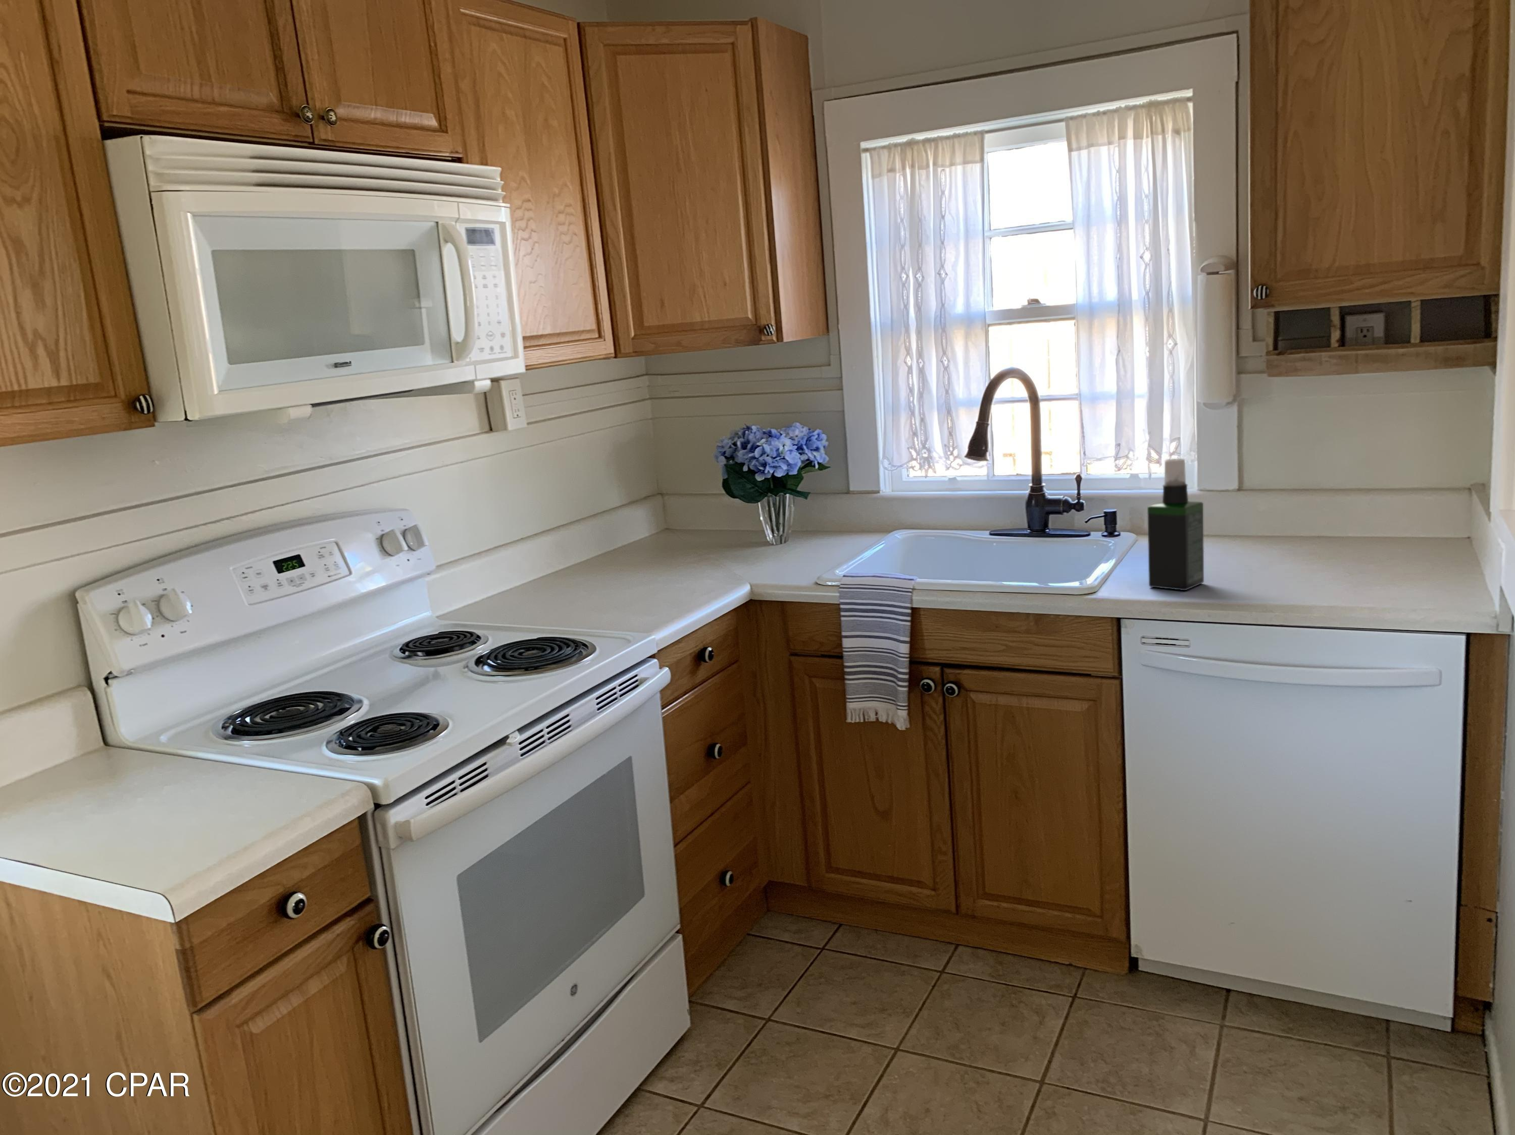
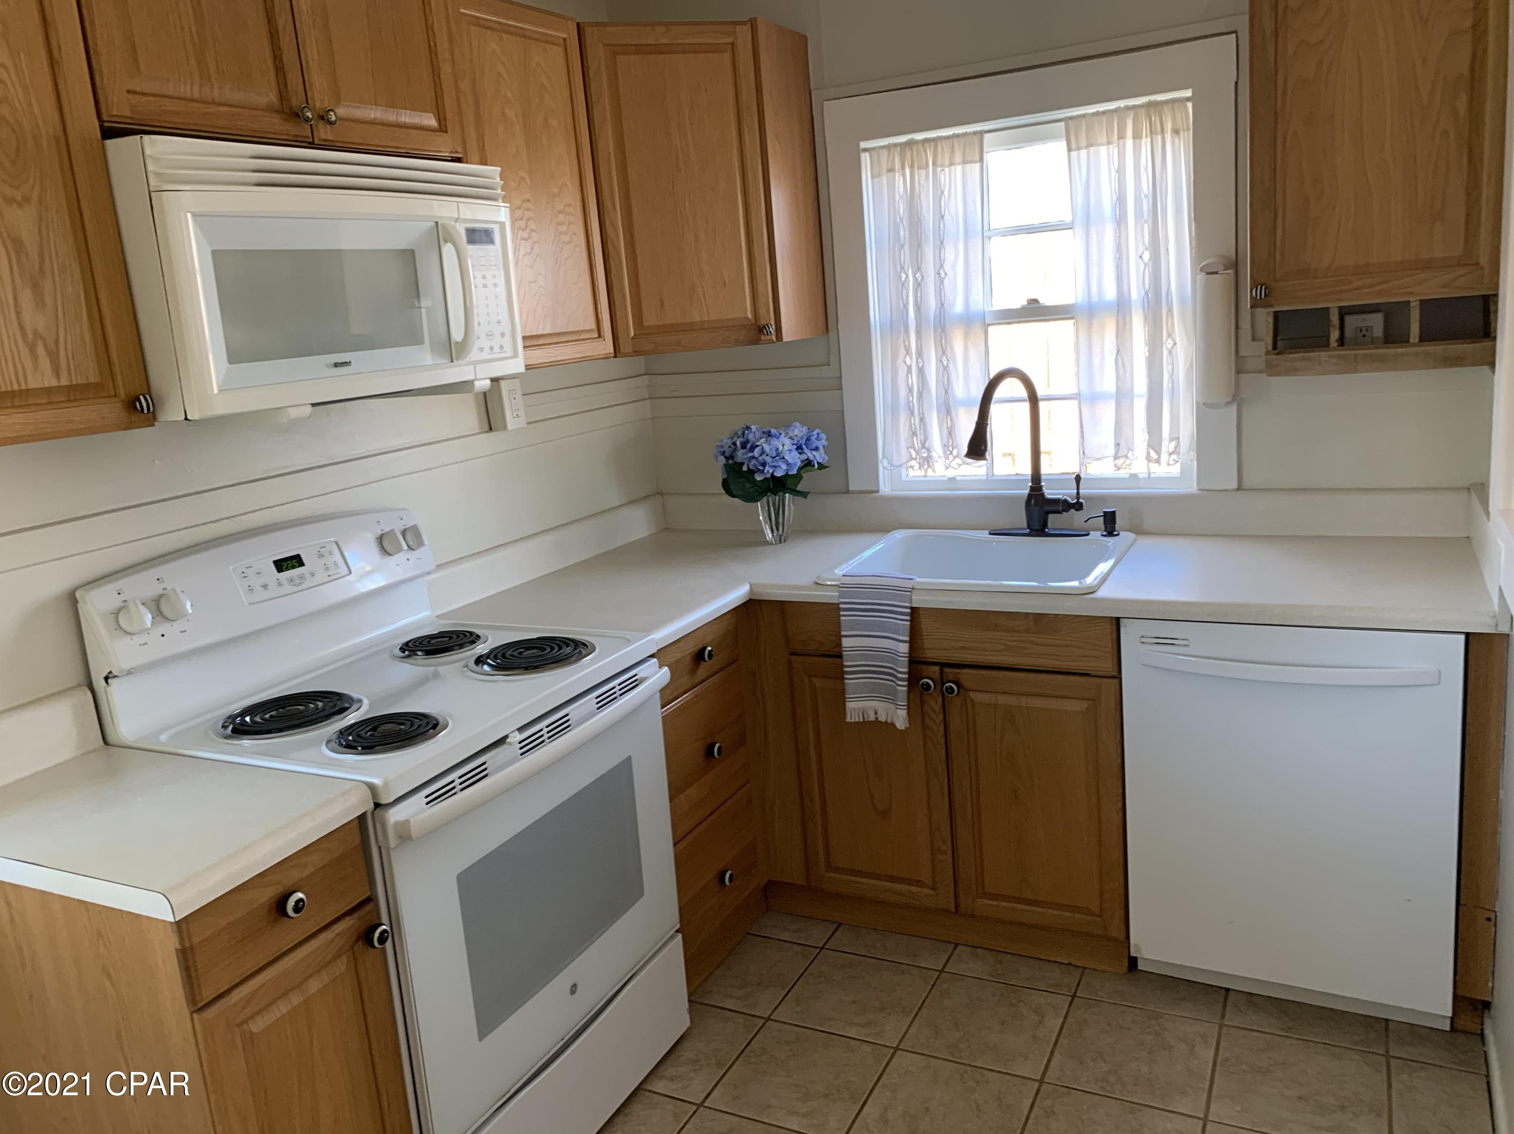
- spray bottle (1175, 522)
